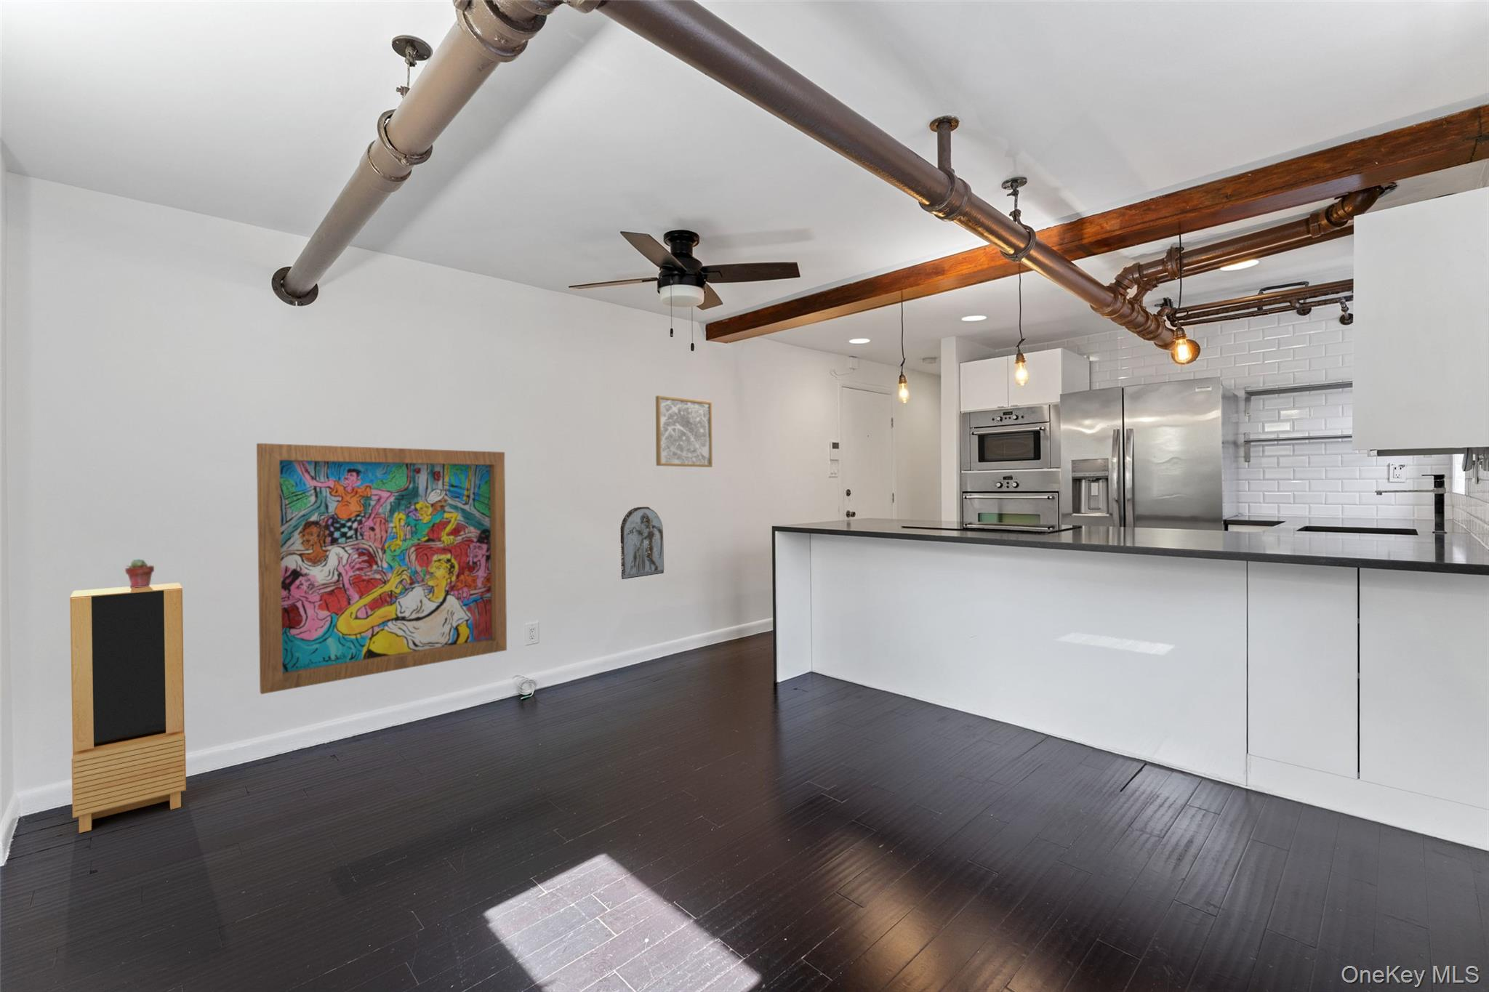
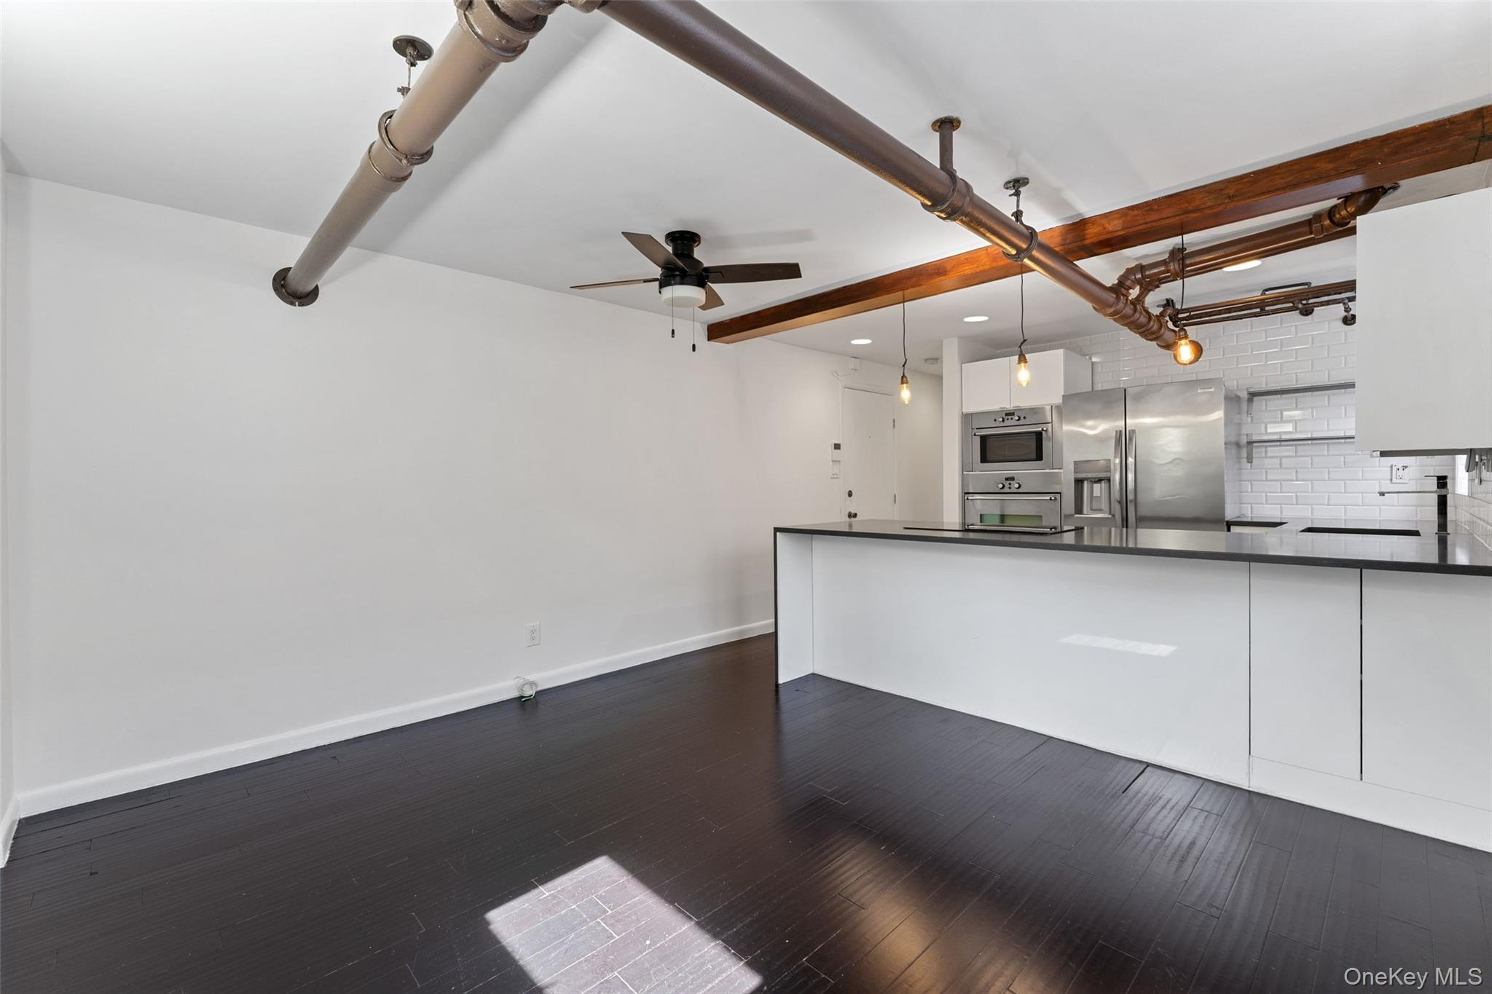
- bas-relief sculpture (642, 541)
- storage cabinet (131, 699)
- wall art (684, 433)
- potted succulent (139, 572)
- wooden panel (397, 559)
